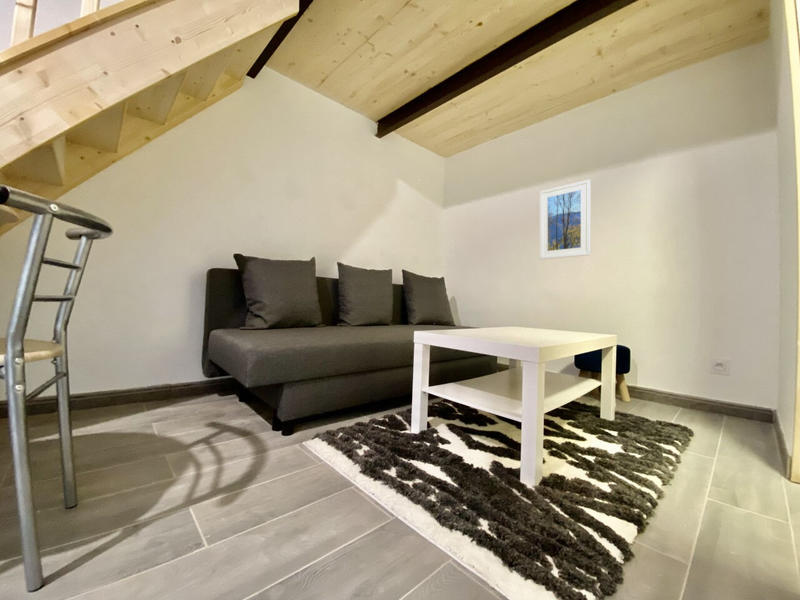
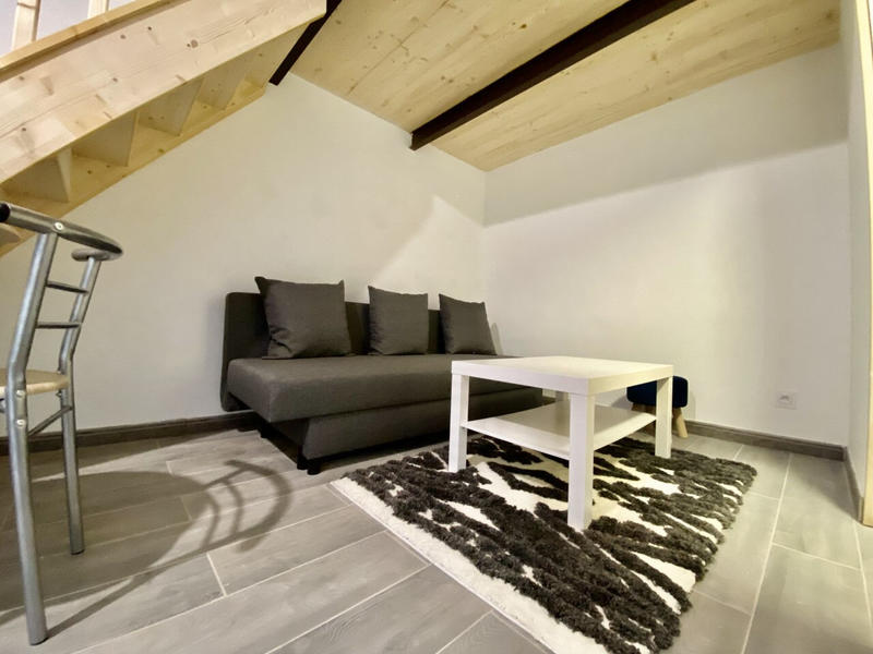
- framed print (563, 221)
